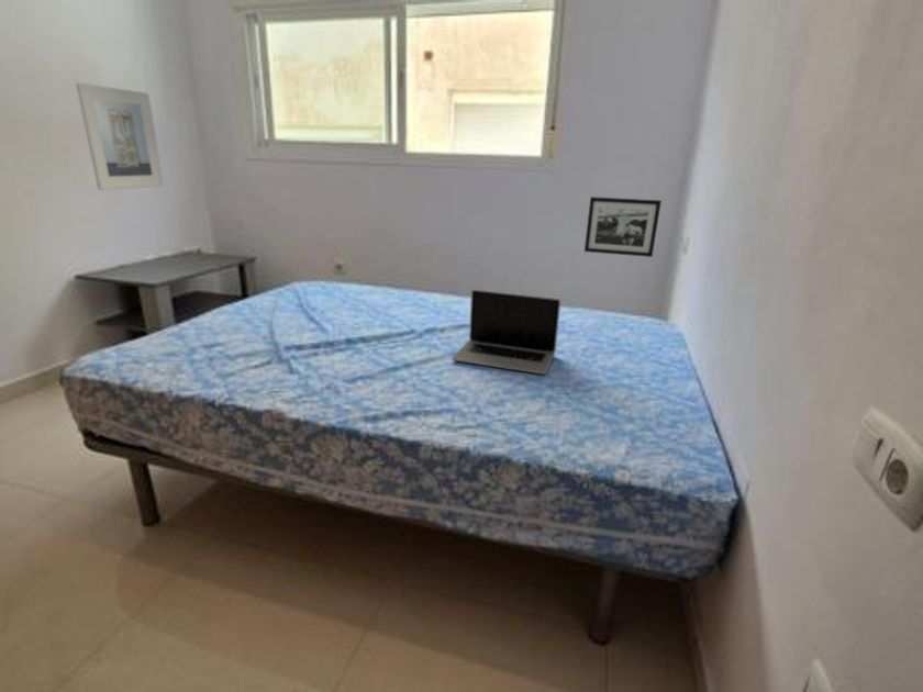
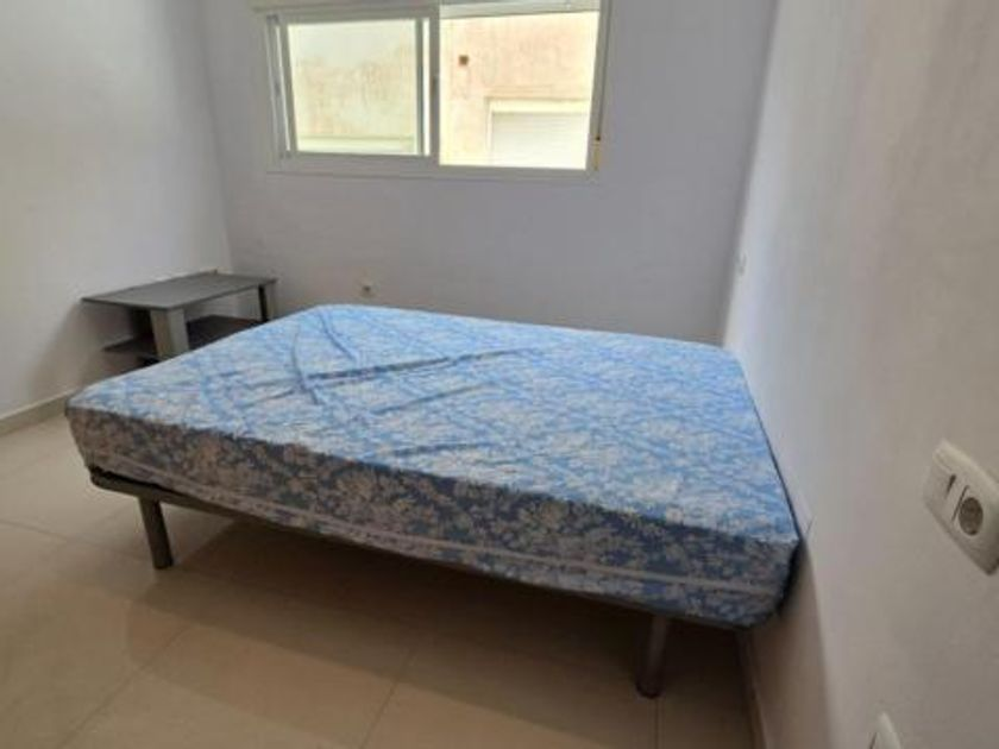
- picture frame (621, 226)
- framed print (123, 139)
- laptop (507, 330)
